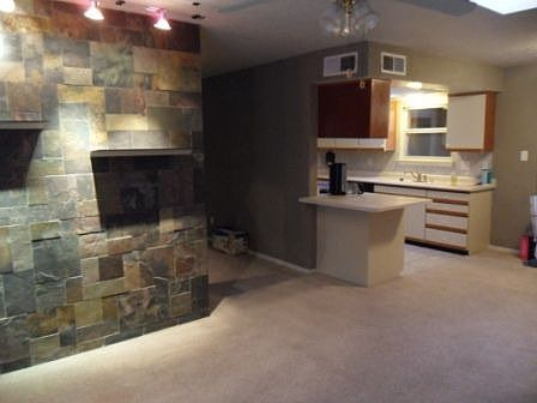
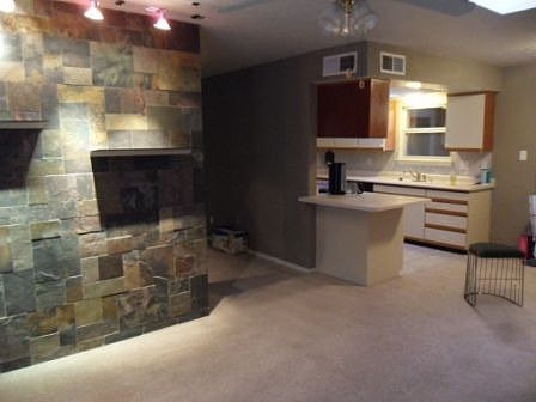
+ stool (491, 273)
